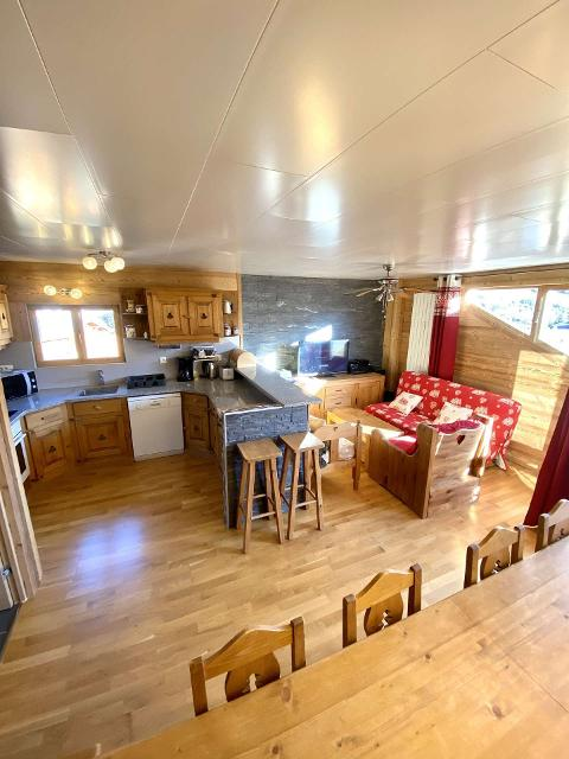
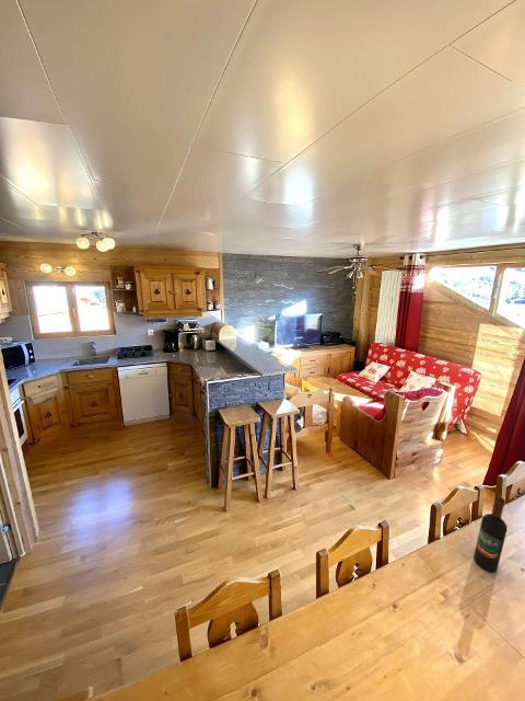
+ wine bottle (492, 531)
